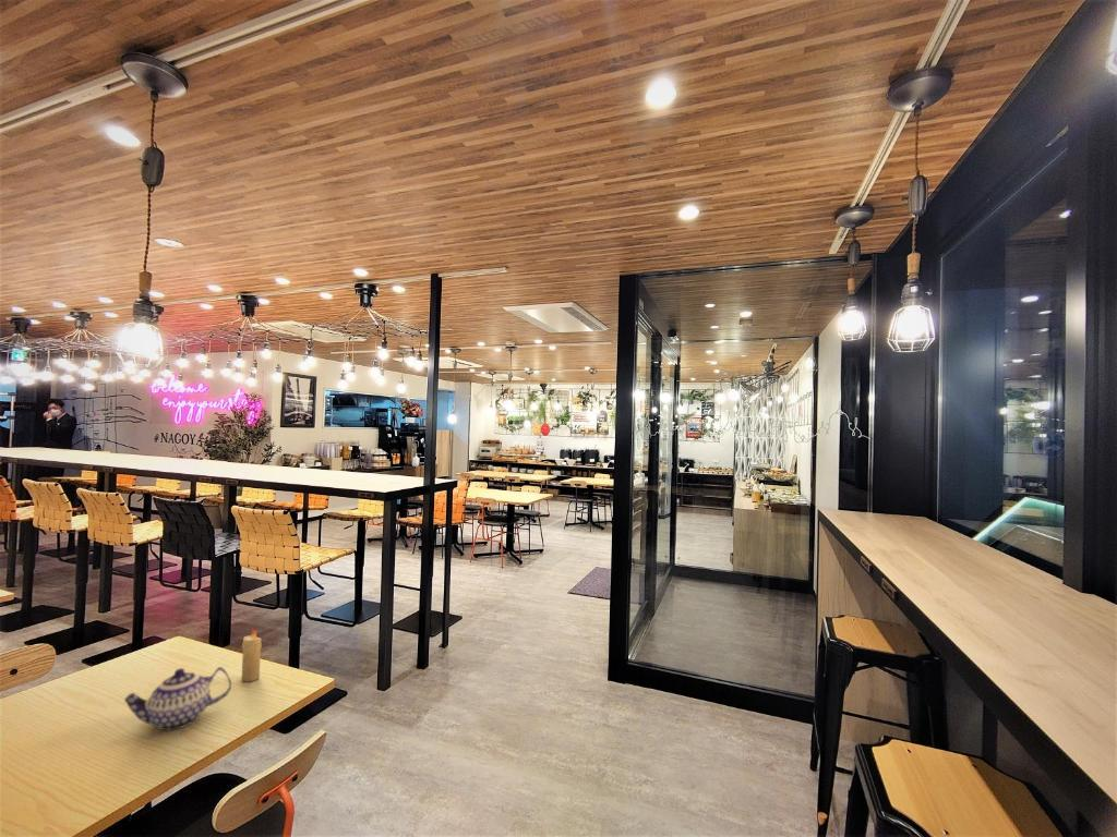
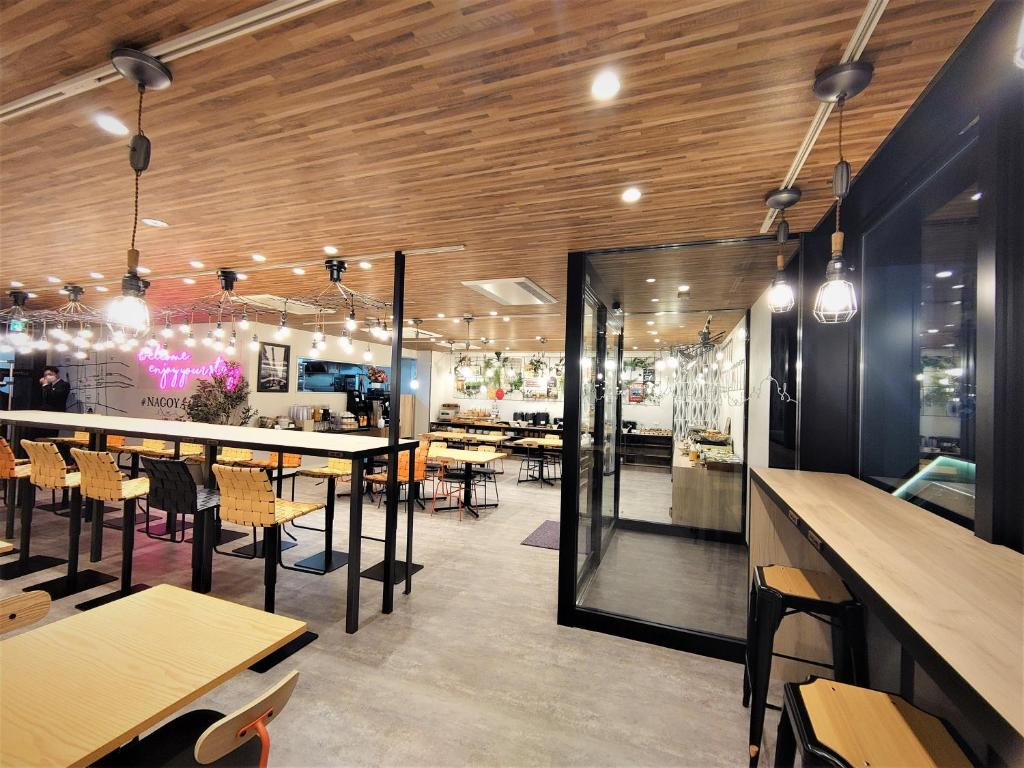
- teapot (180, 694)
- candle (251, 653)
